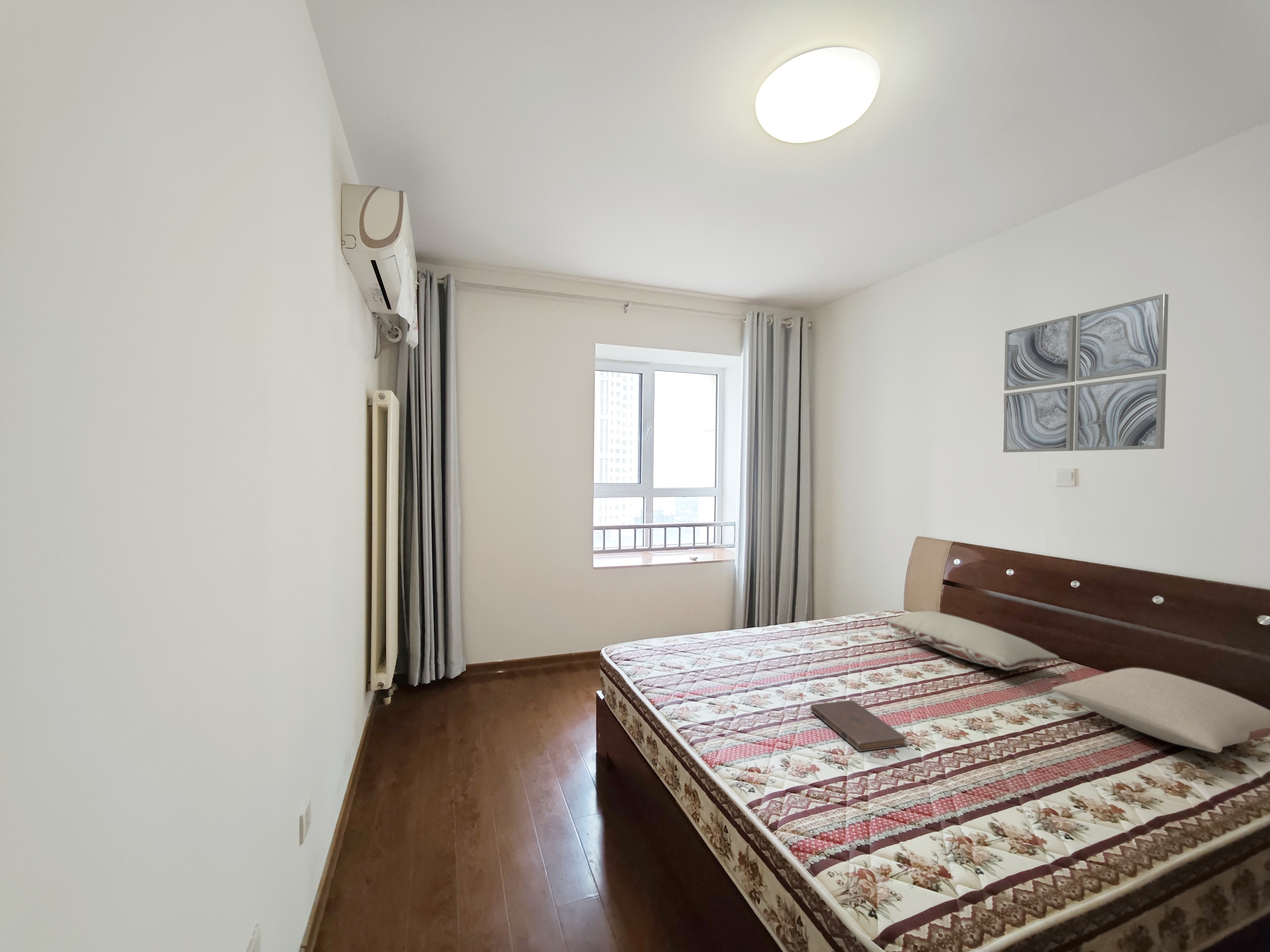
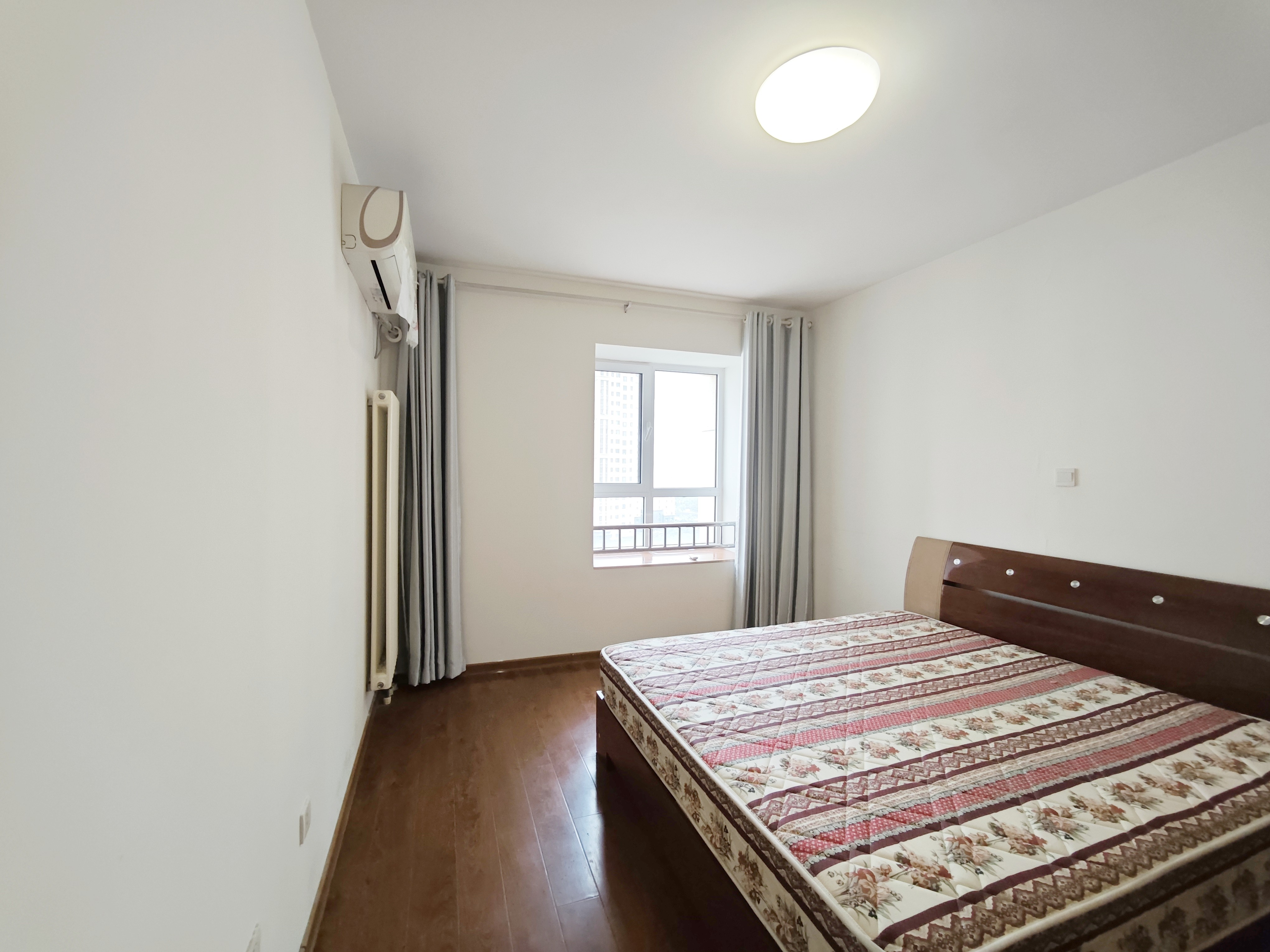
- pillow (1163, 706)
- book (855, 723)
- wall art (1075, 381)
- pillow (962, 638)
